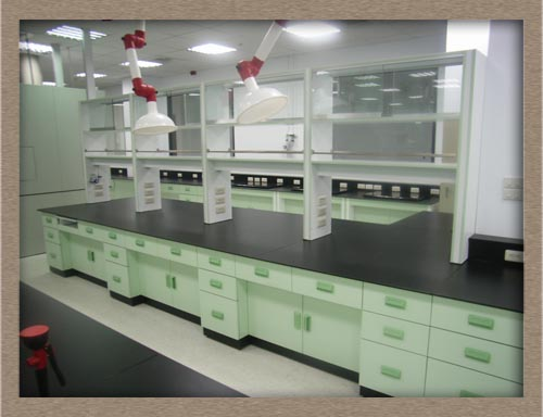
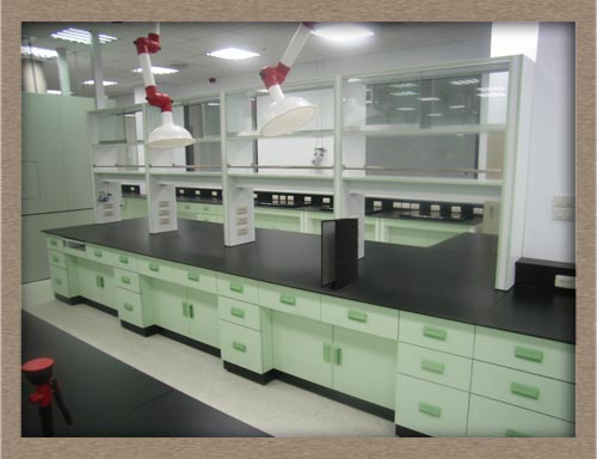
+ binder (340, 251)
